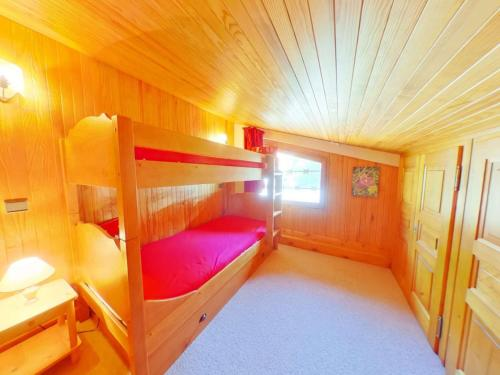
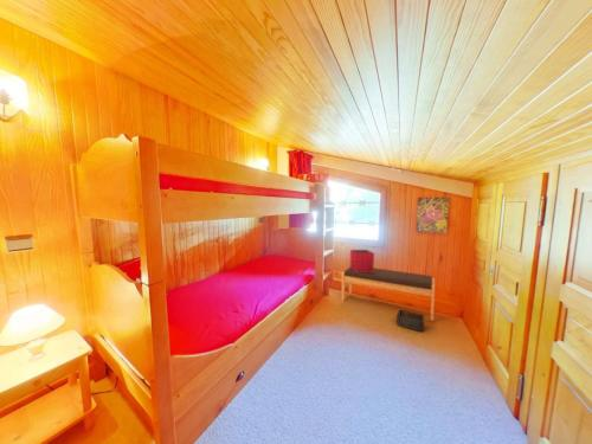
+ storage bin (410, 320)
+ bench (386, 288)
+ storage bin (361, 259)
